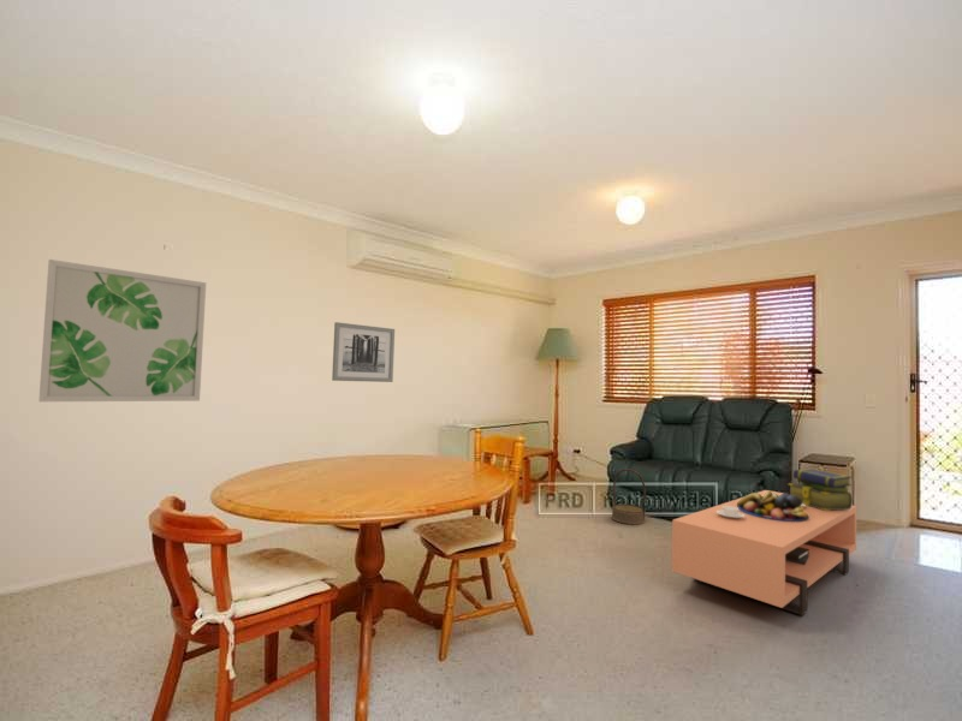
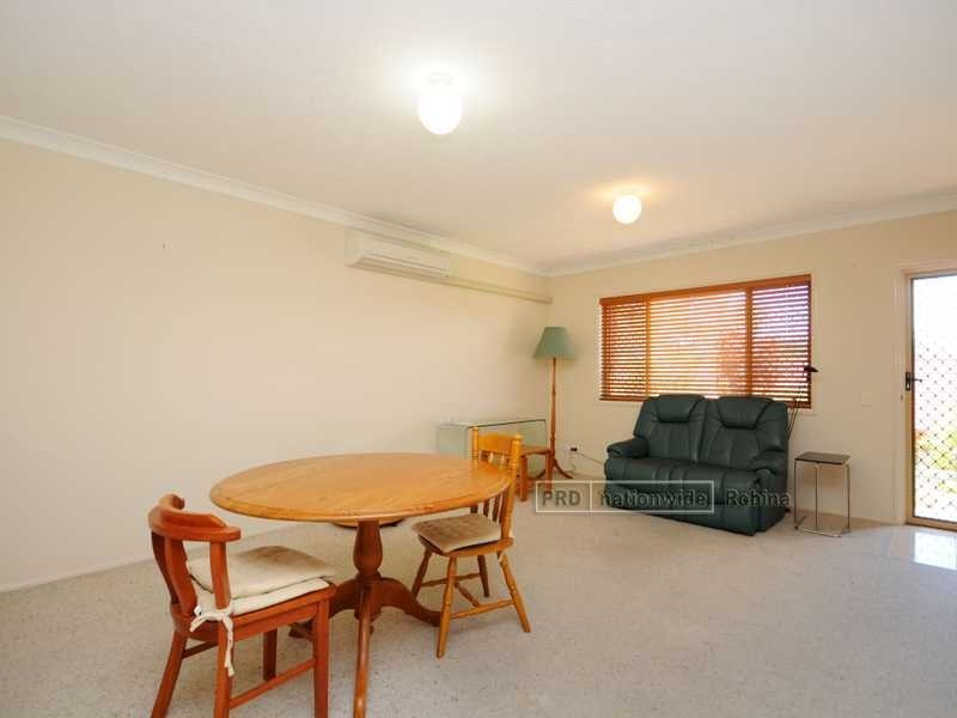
- fruit bowl (772, 501)
- coffee table (771, 540)
- wall art (130, 336)
- stack of books (821, 488)
- wall art (364, 353)
- basket (629, 505)
